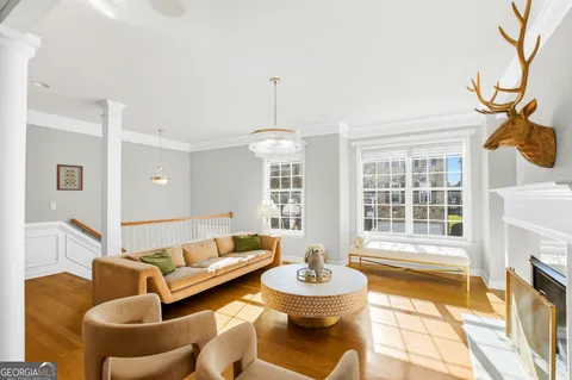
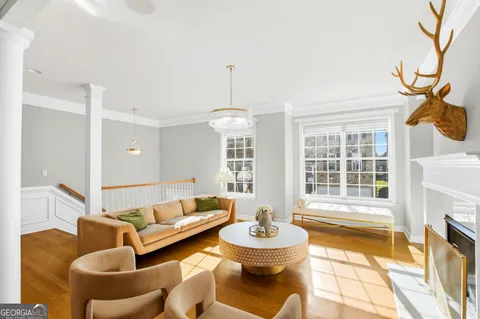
- wall art (69, 177)
